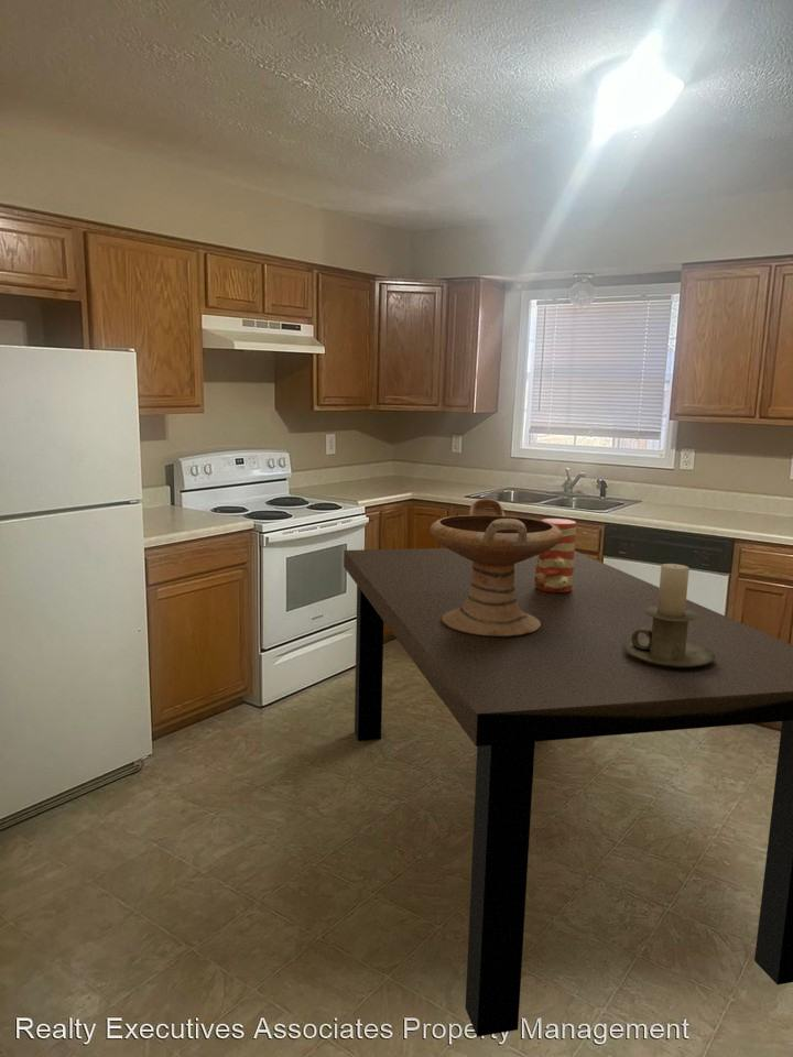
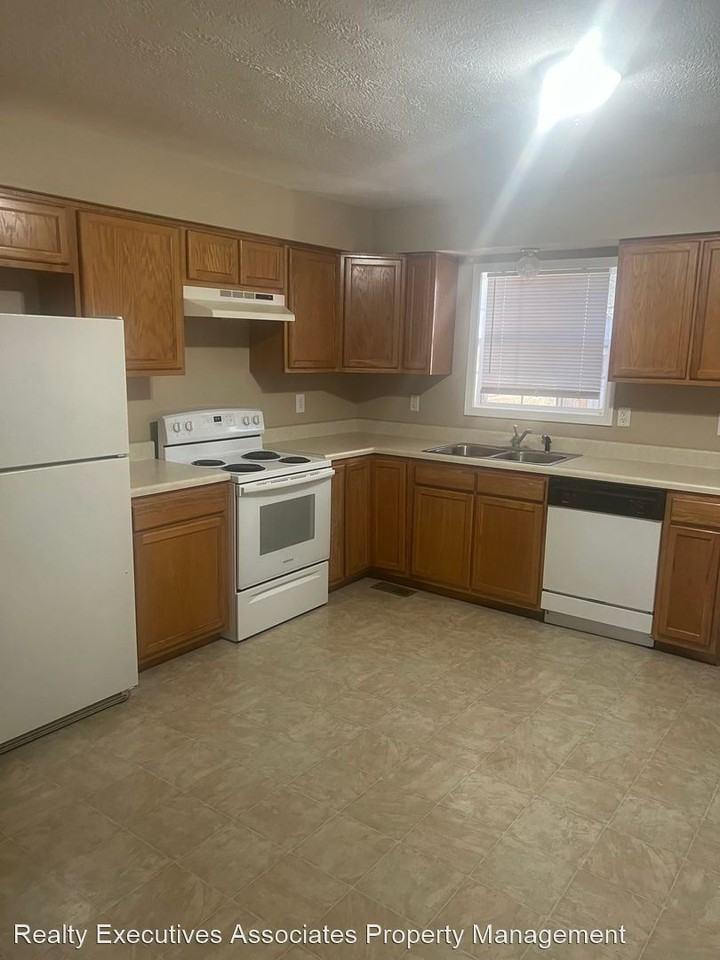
- decorative bowl (493, 565)
- candle holder (671, 610)
- dining table (530, 713)
- vase (554, 554)
